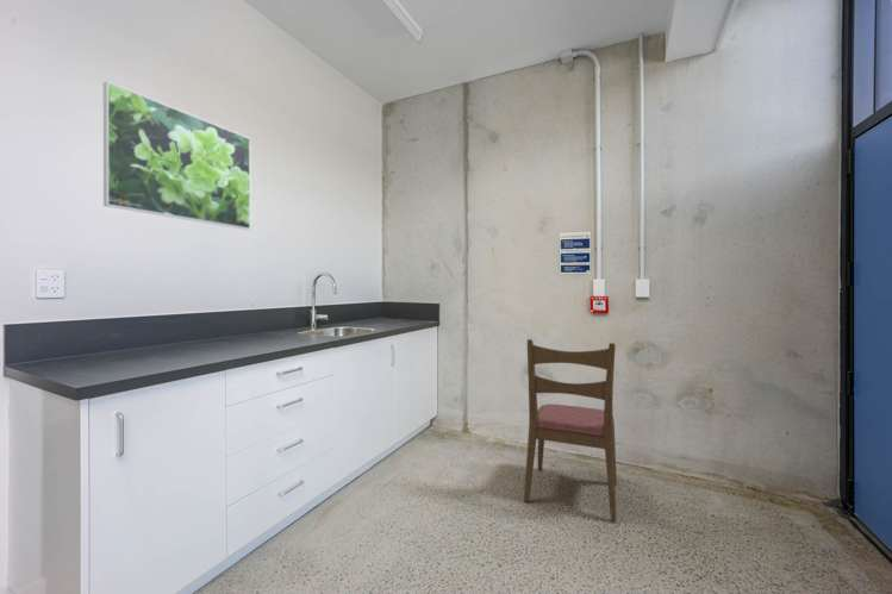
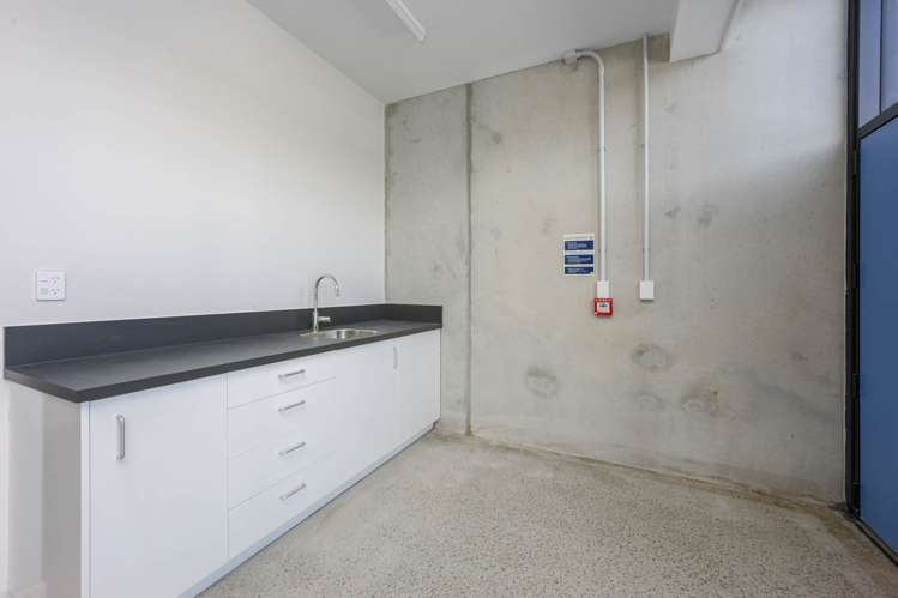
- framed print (187, 167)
- dining chair (572, 414)
